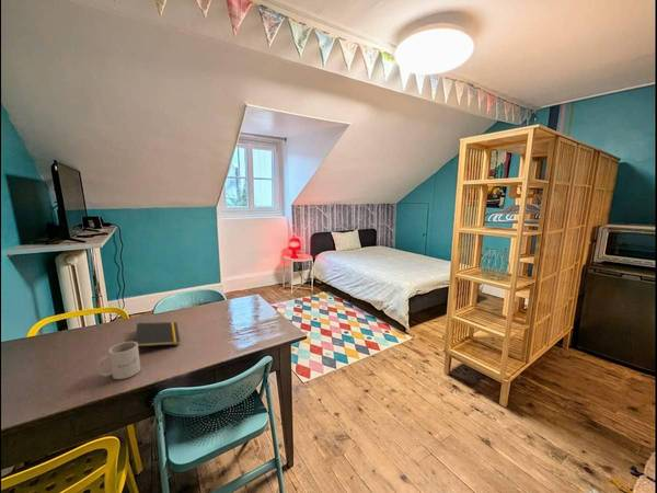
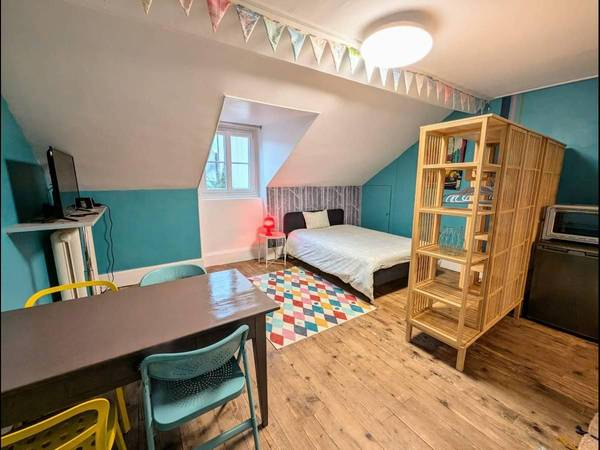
- mug (118, 360)
- notepad (157, 333)
